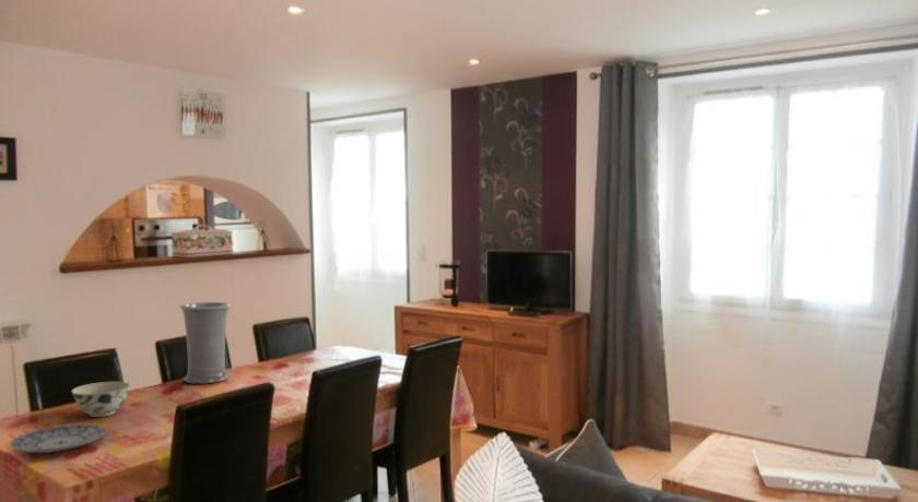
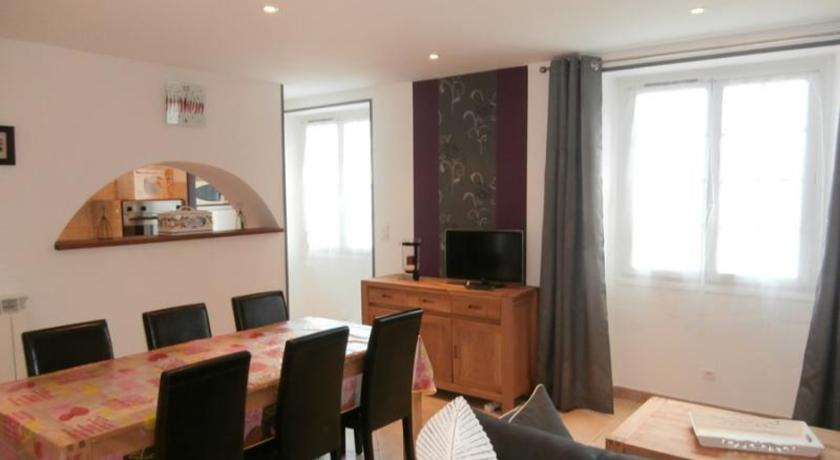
- bowl (102, 401)
- plate (60, 440)
- vase (205, 342)
